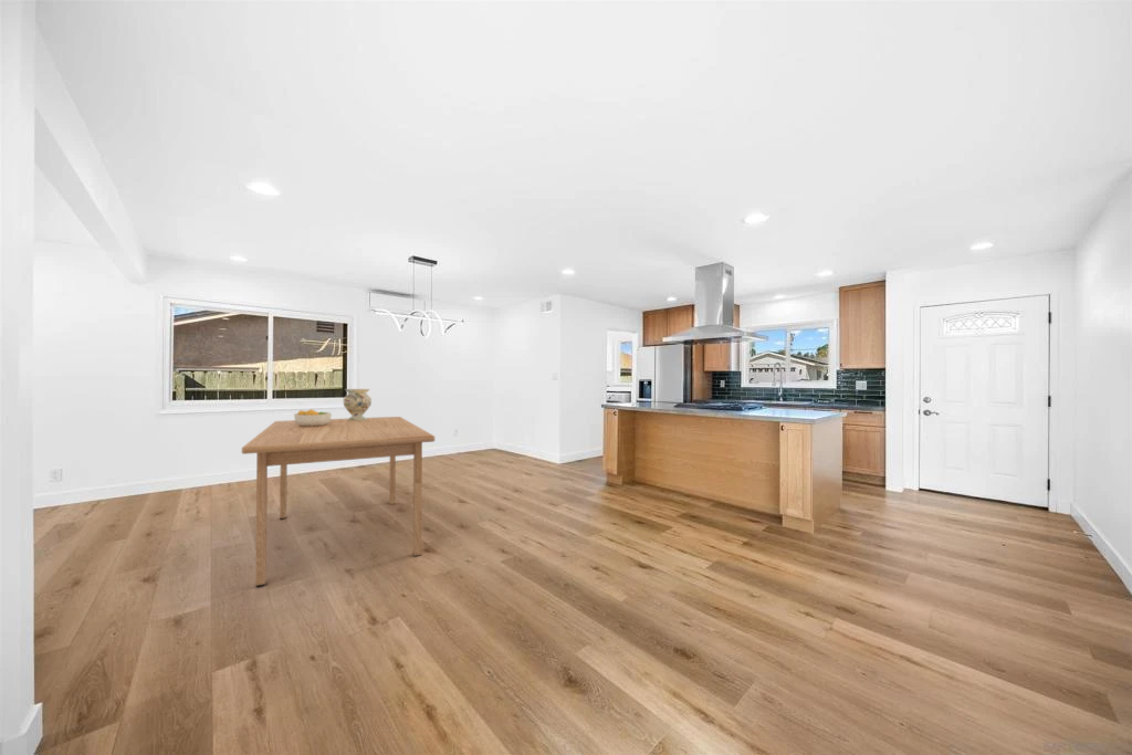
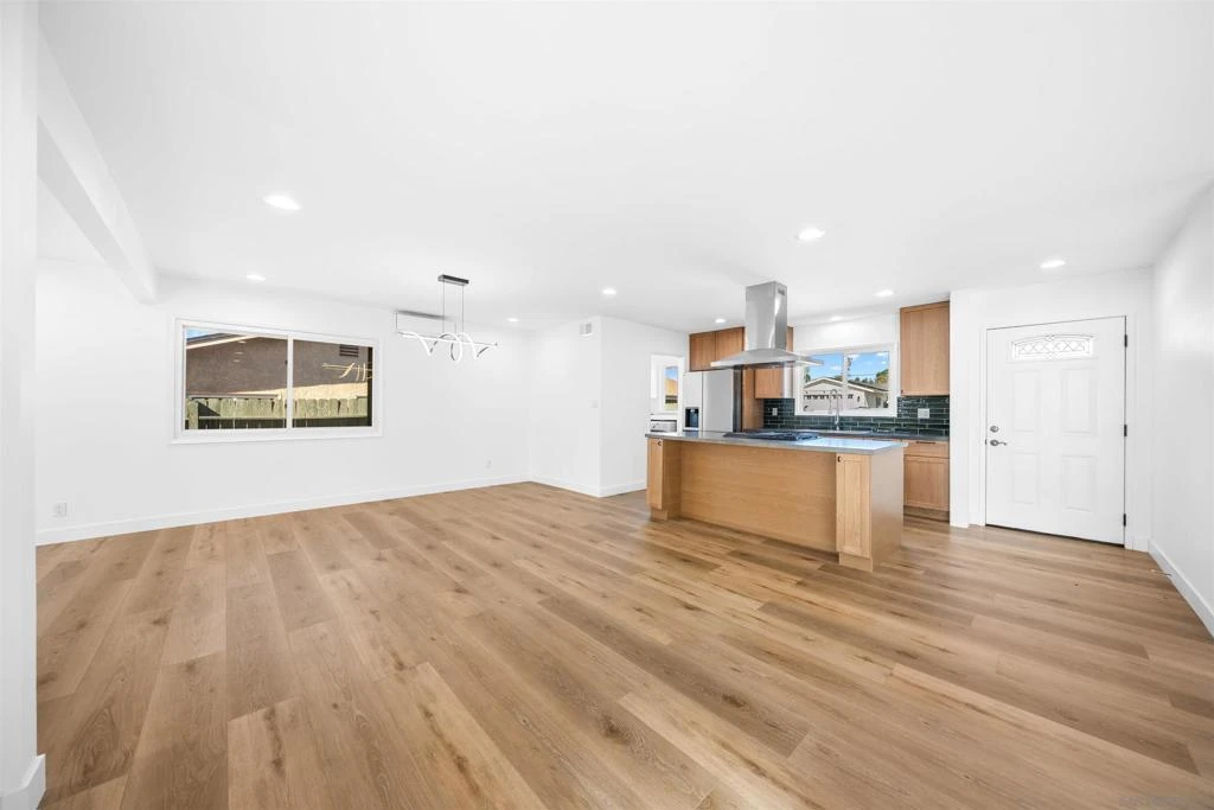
- decorative vase (357, 403)
- fruit bowl (313, 416)
- table (342, 460)
